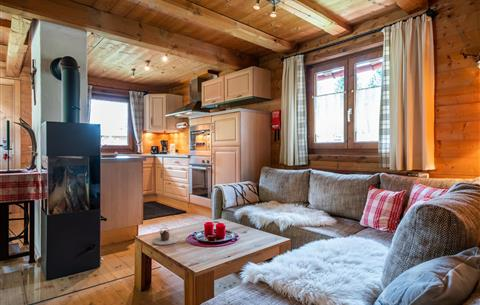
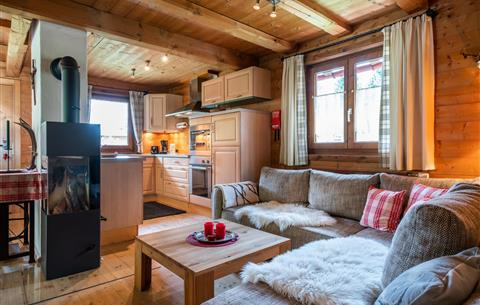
- teapot (166, 233)
